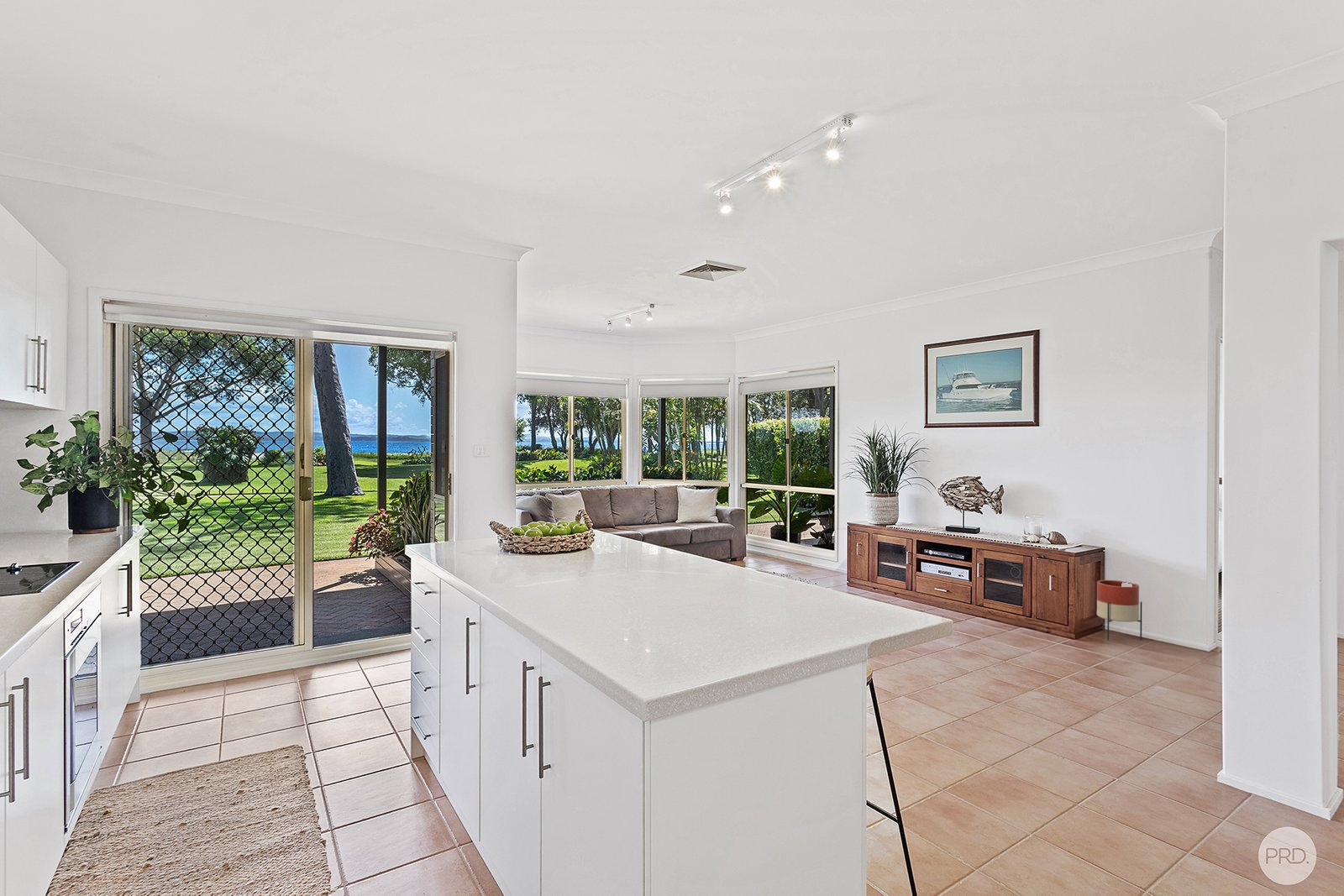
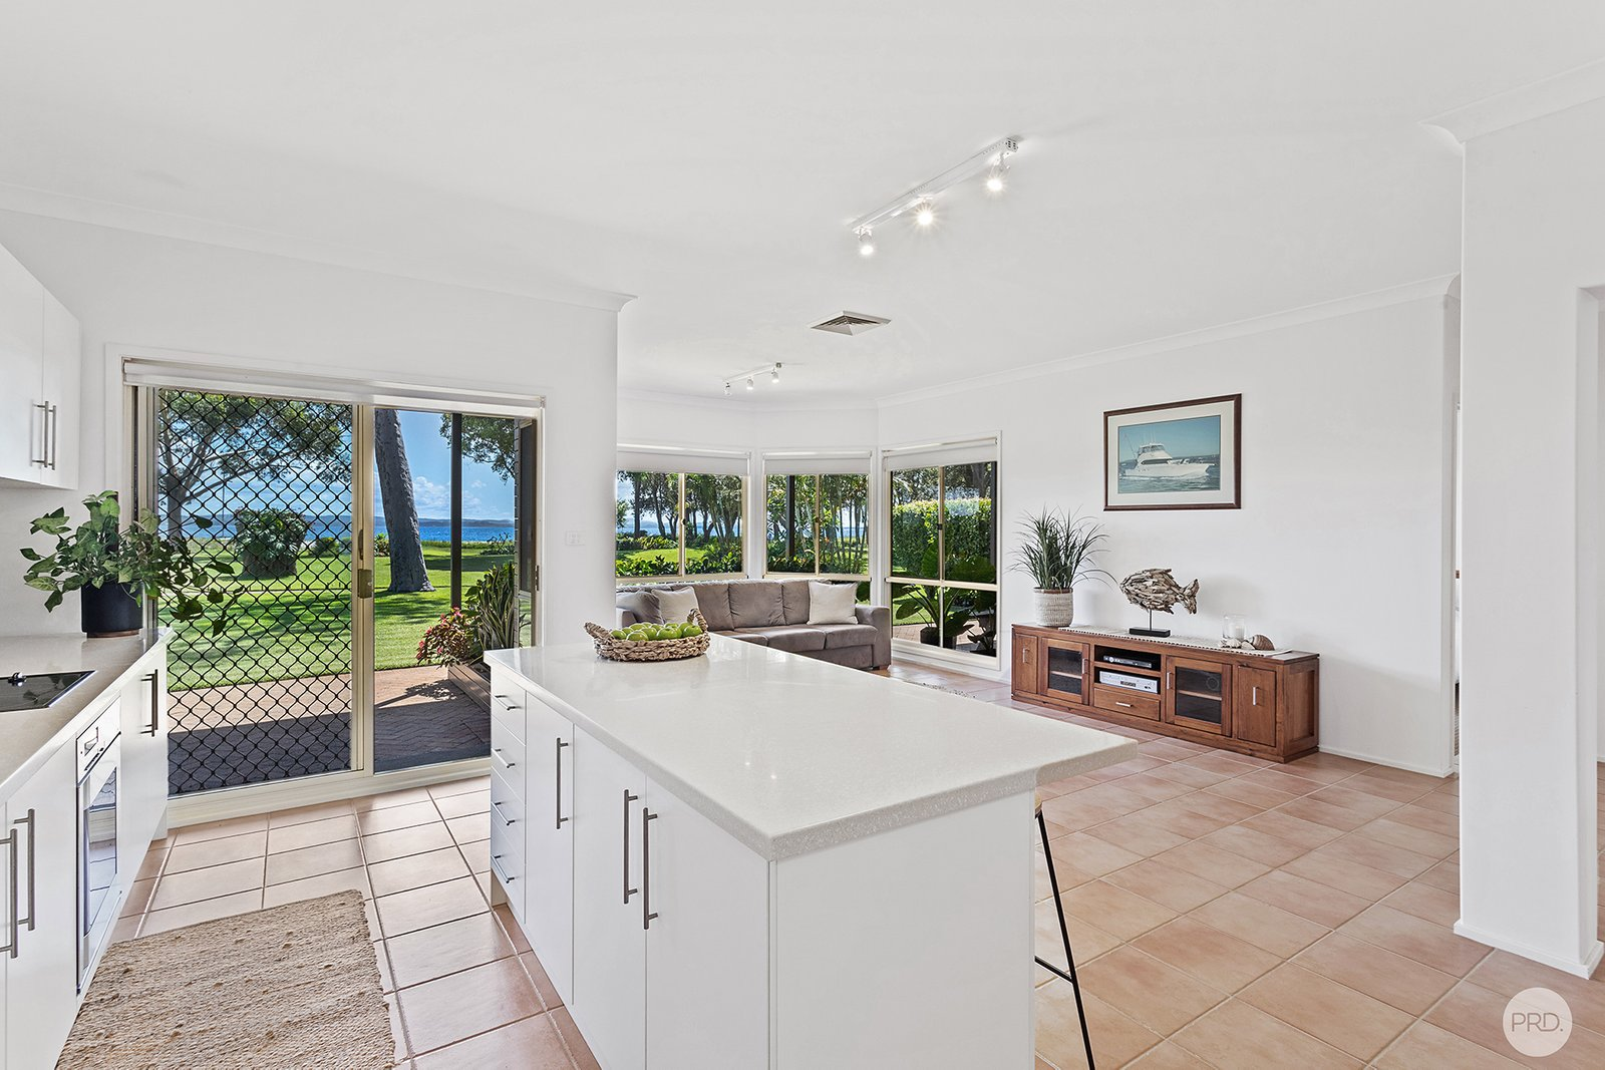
- planter (1116, 610)
